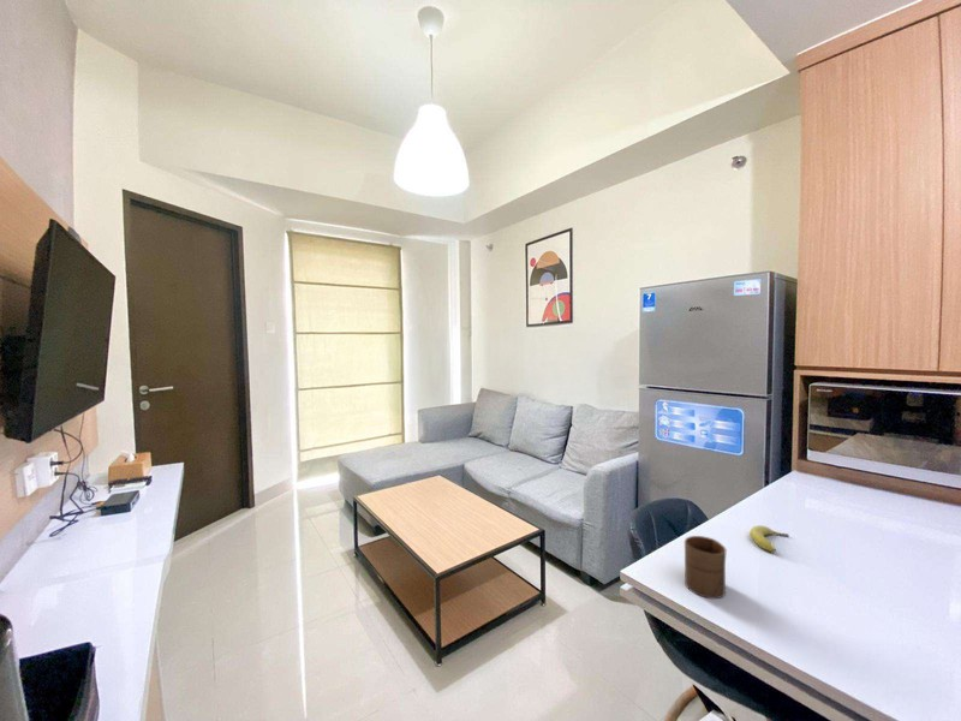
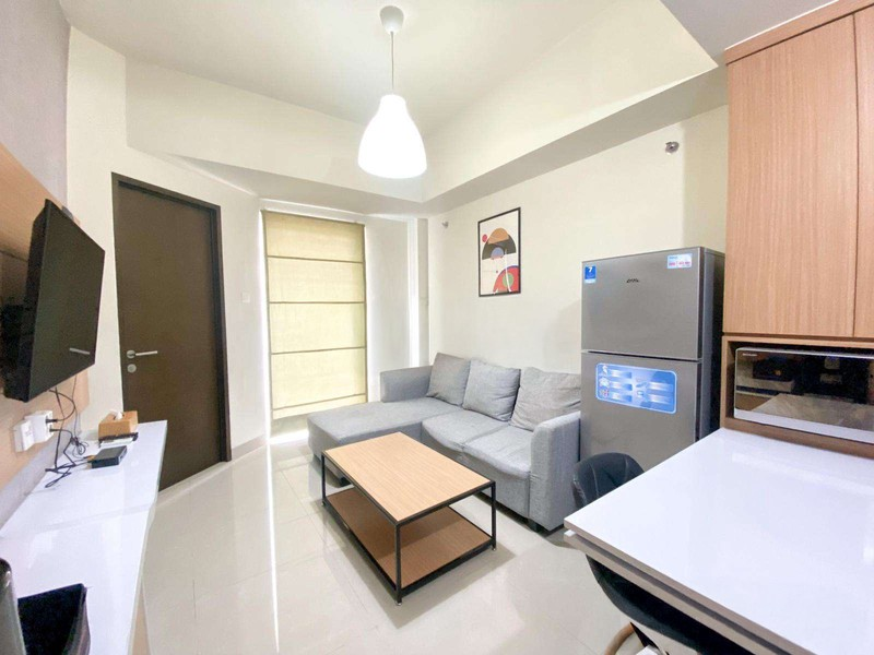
- fruit (765, 535)
- cup (705, 565)
